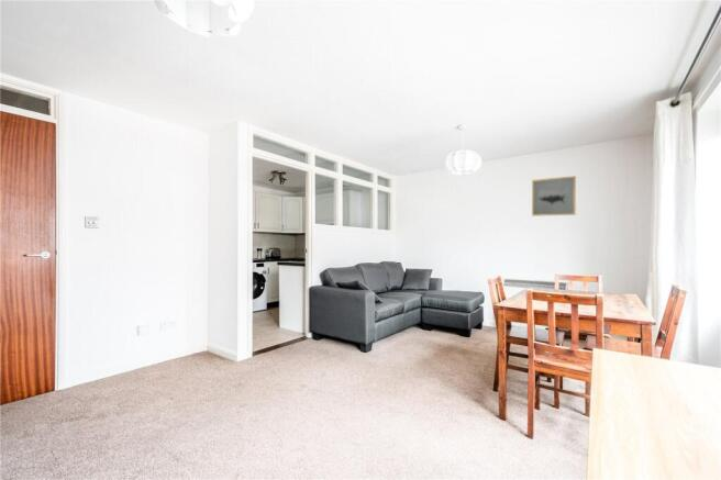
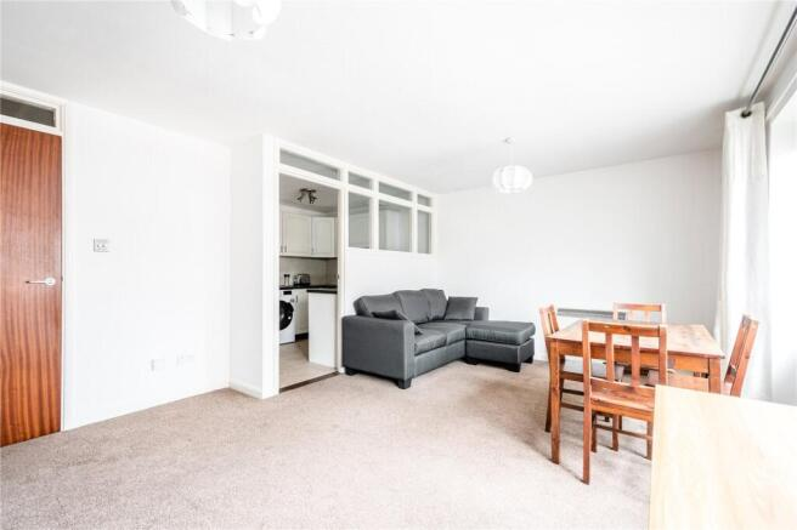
- wall art (553, 197)
